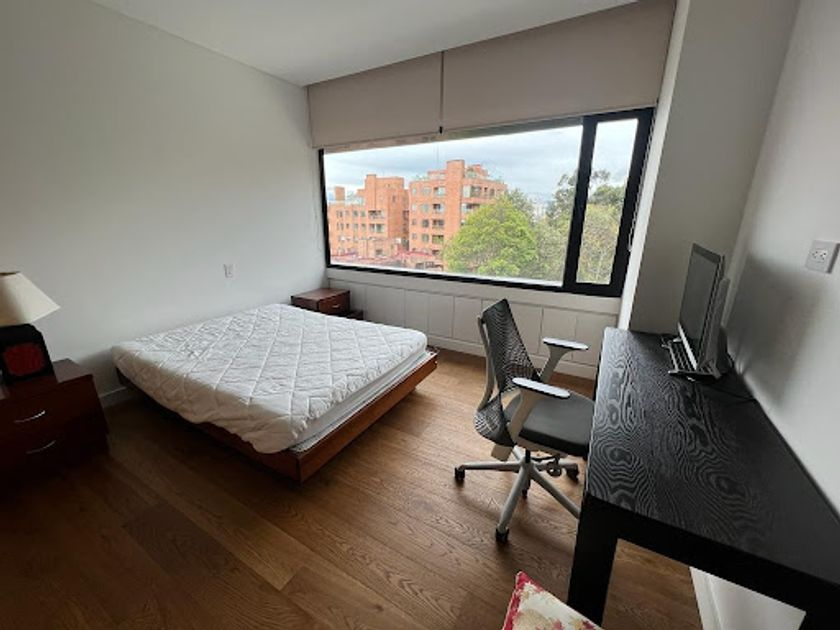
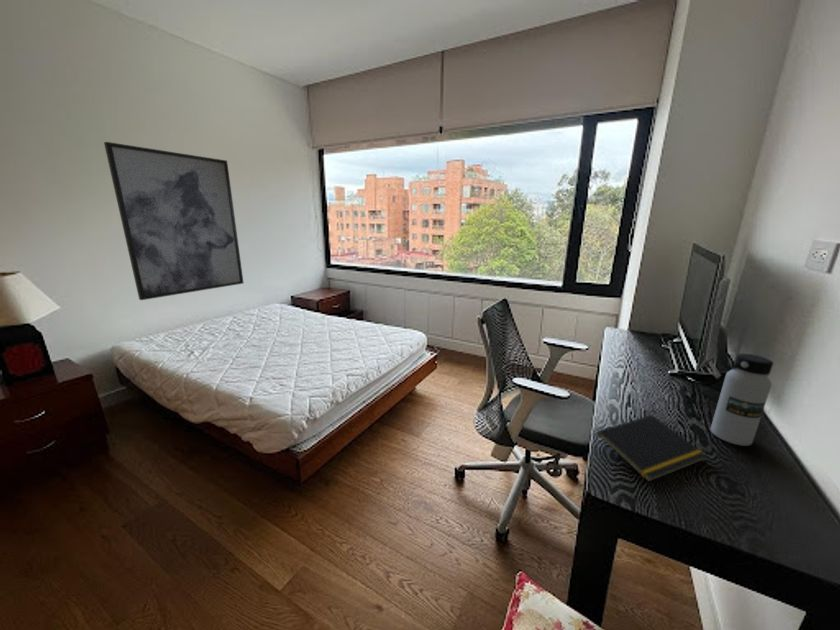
+ notepad (650, 444)
+ wall art (186, 225)
+ water bottle (742, 398)
